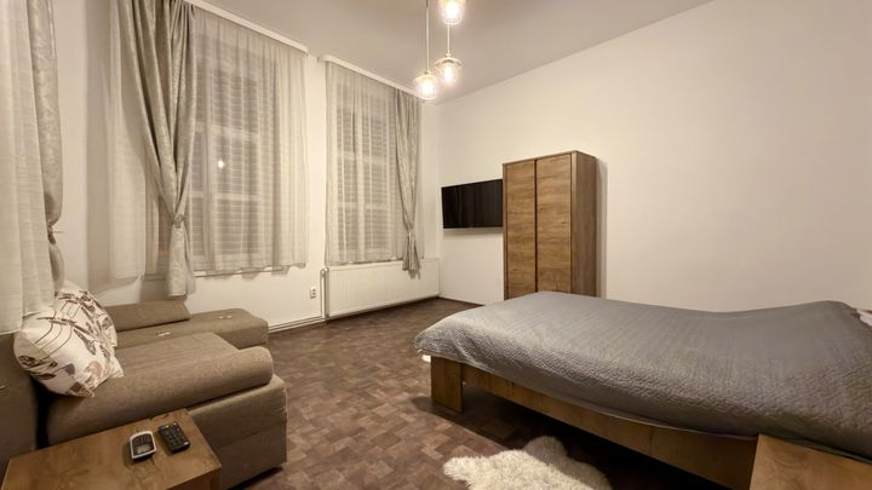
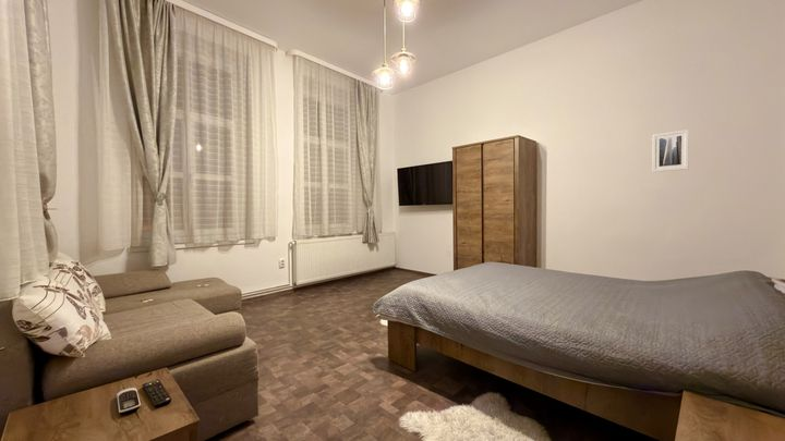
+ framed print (669, 151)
